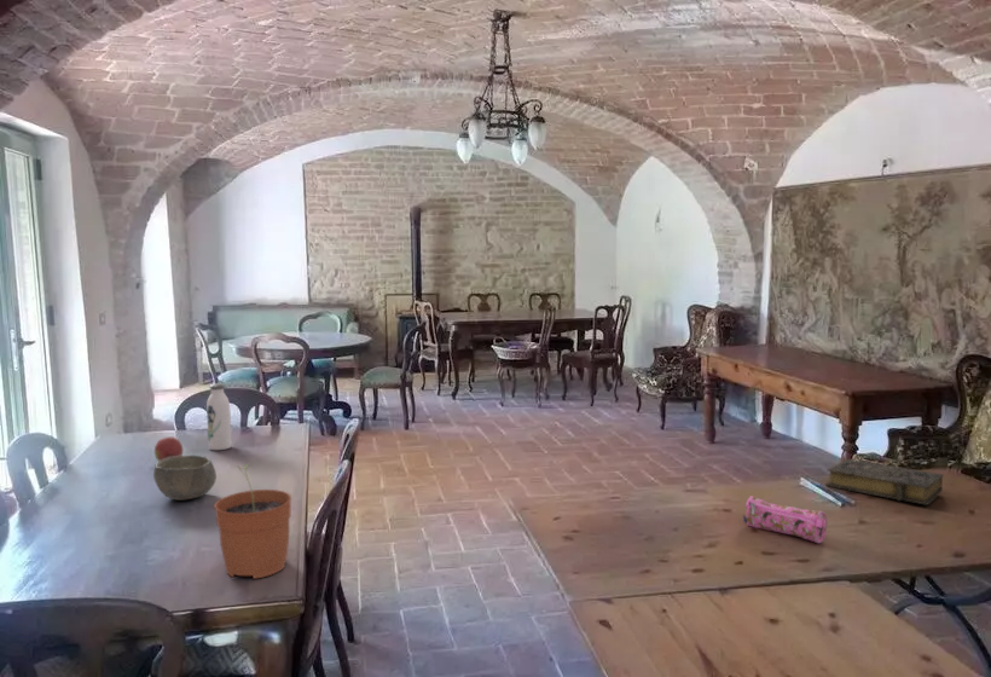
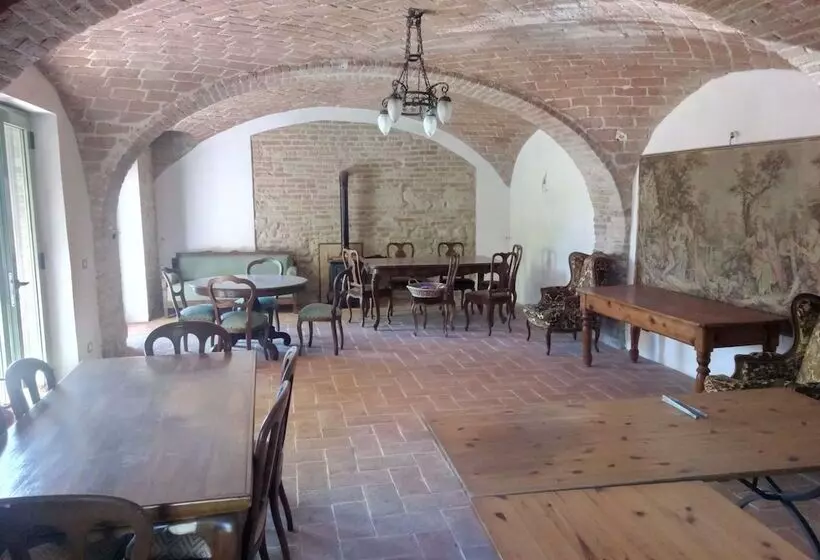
- plant pot (254, 516)
- water bottle (219, 416)
- book (883, 479)
- fruit (168, 450)
- pencil case (784, 519)
- bowl (185, 479)
